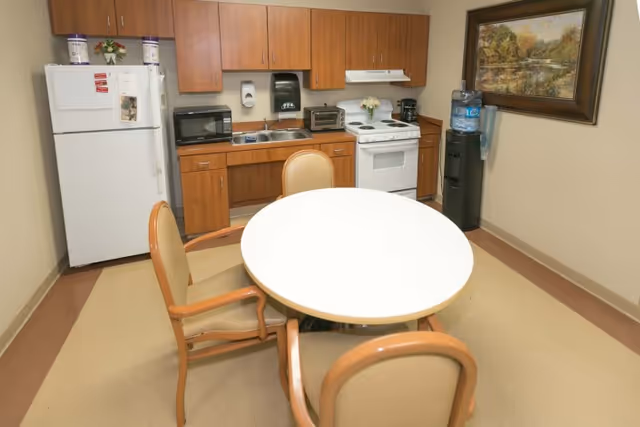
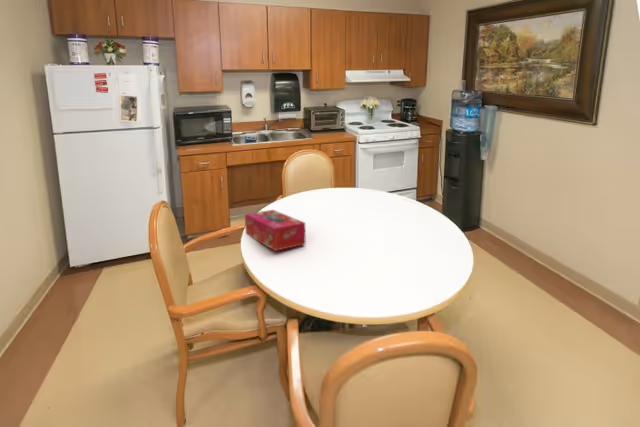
+ tissue box (274, 228)
